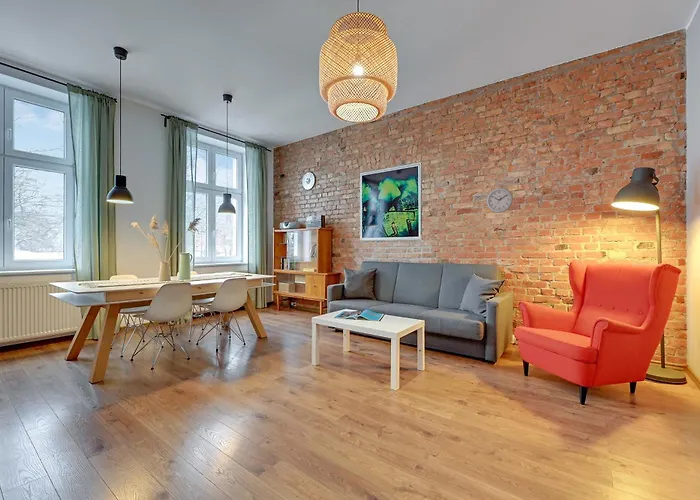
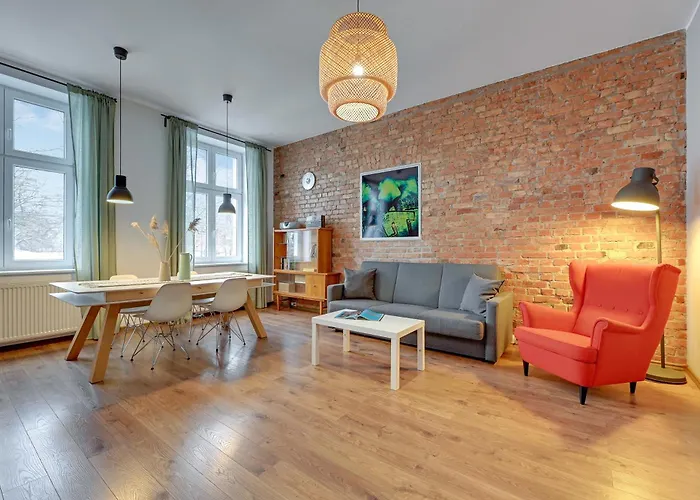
- wall clock (499, 200)
